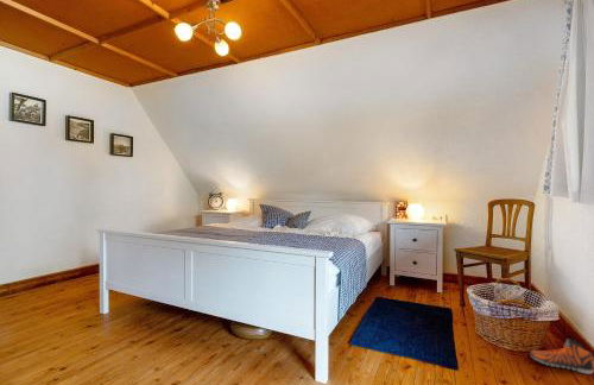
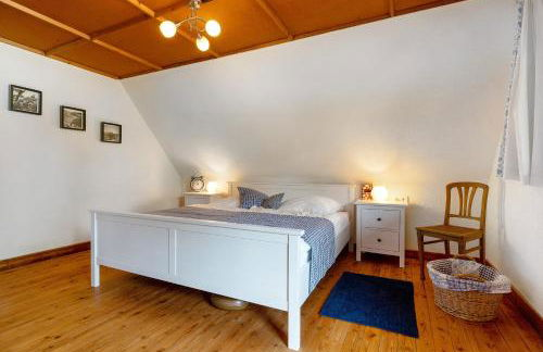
- sneaker (560, 351)
